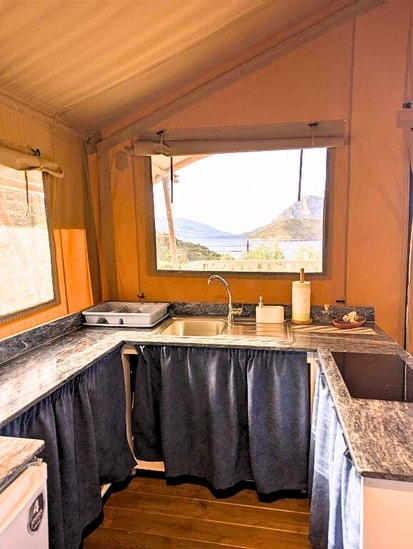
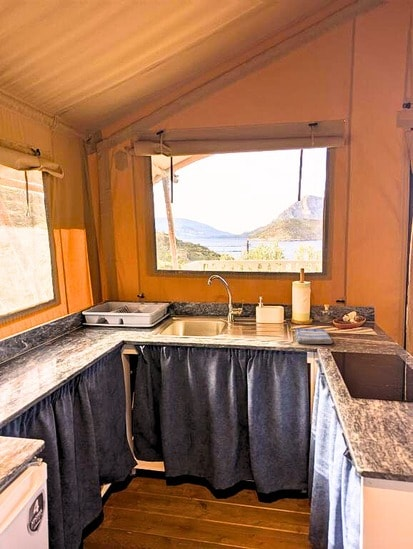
+ dish towel (312, 335)
